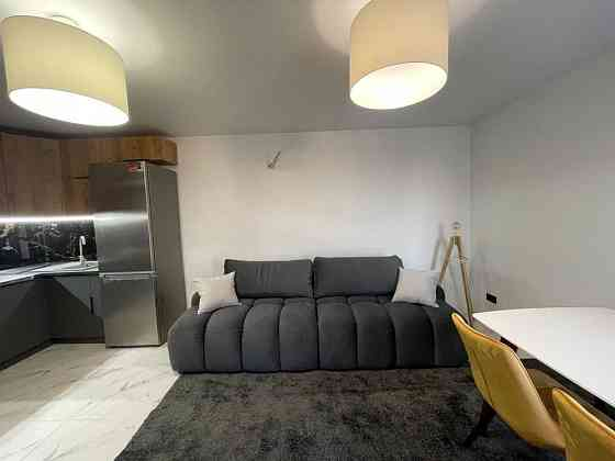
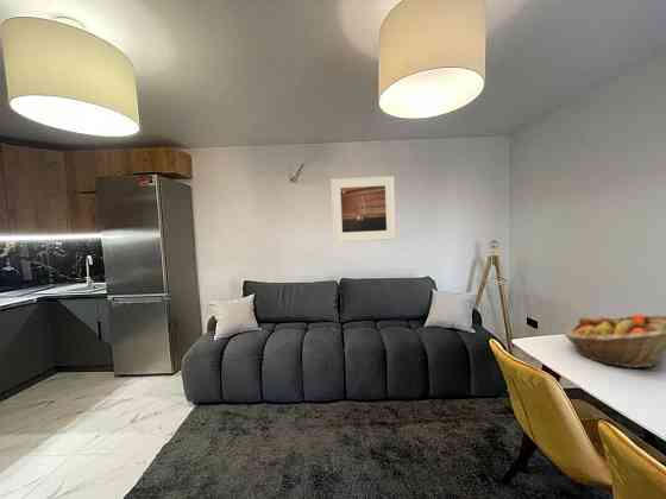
+ fruit basket (620, 334)
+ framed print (363, 209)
